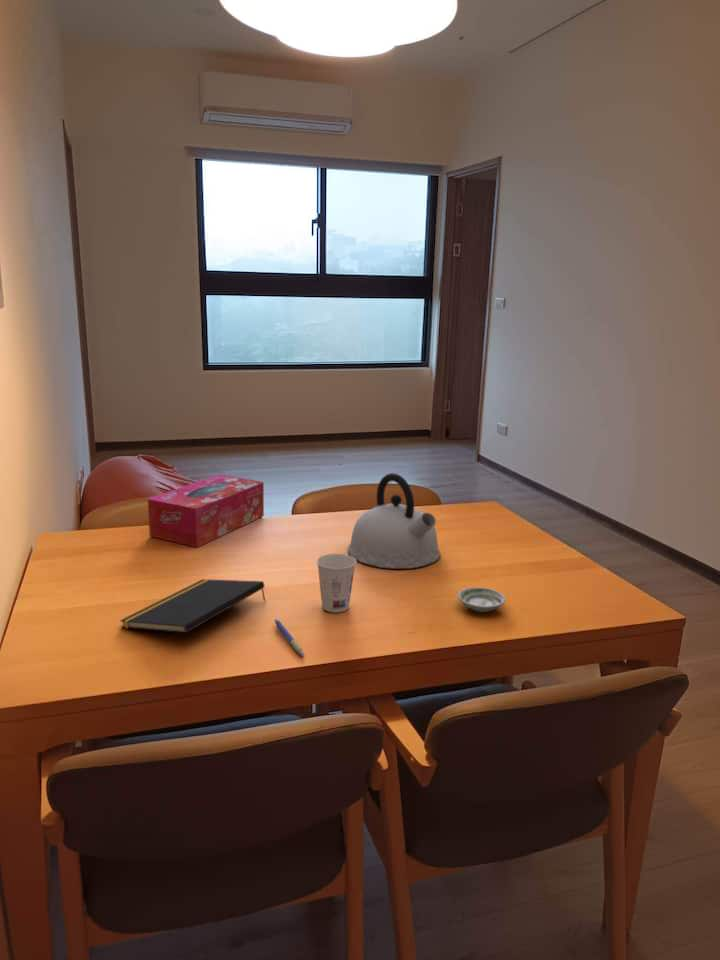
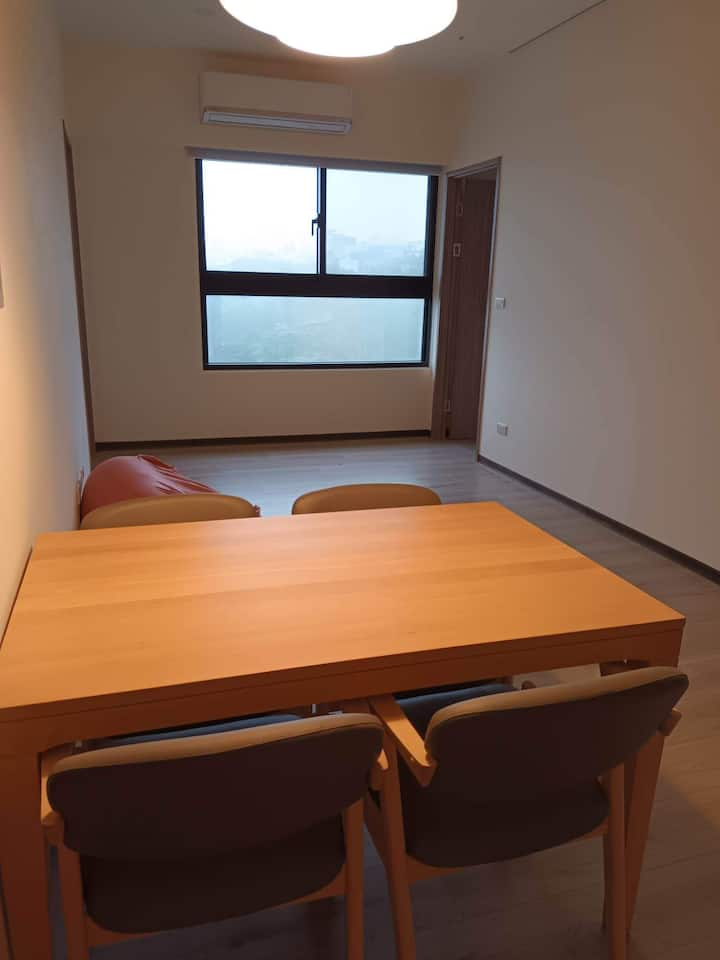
- tissue box (208, 507)
- cup (336, 583)
- saucer (481, 601)
- kettle (398, 515)
- notepad (195, 603)
- pen (289, 637)
